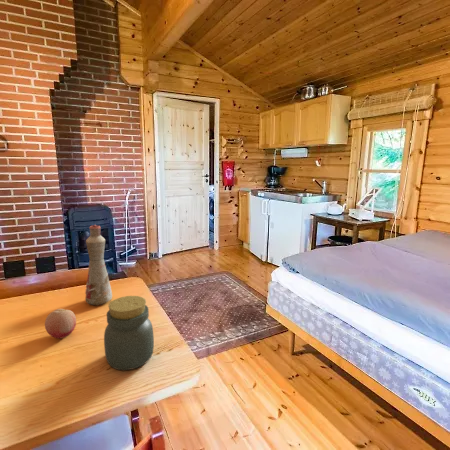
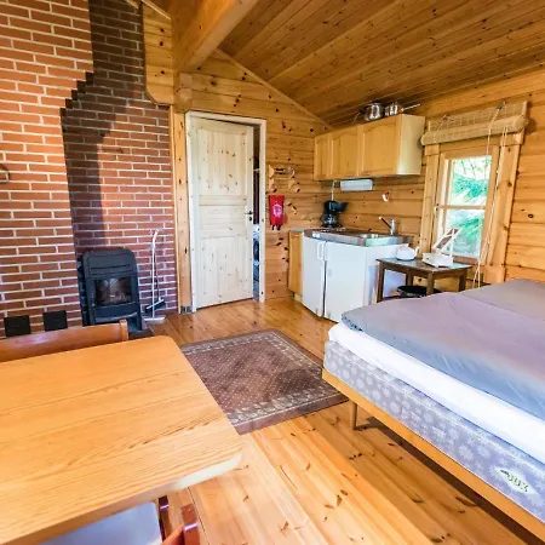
- jar (128, 330)
- bottle (96, 263)
- fruit (61, 322)
